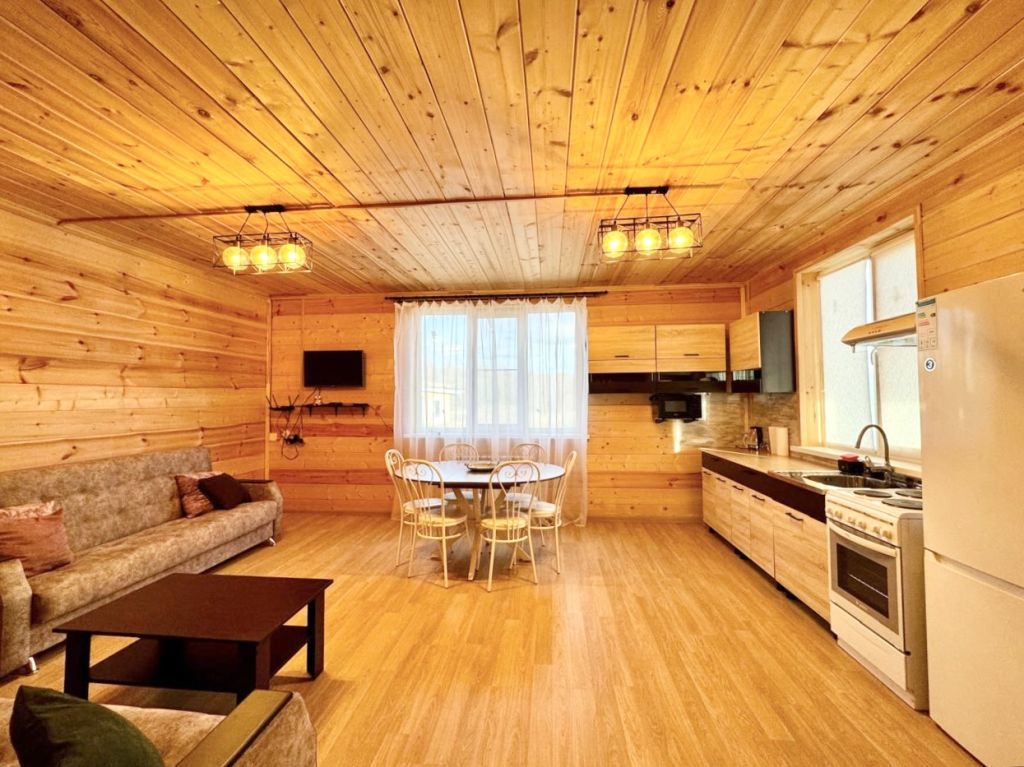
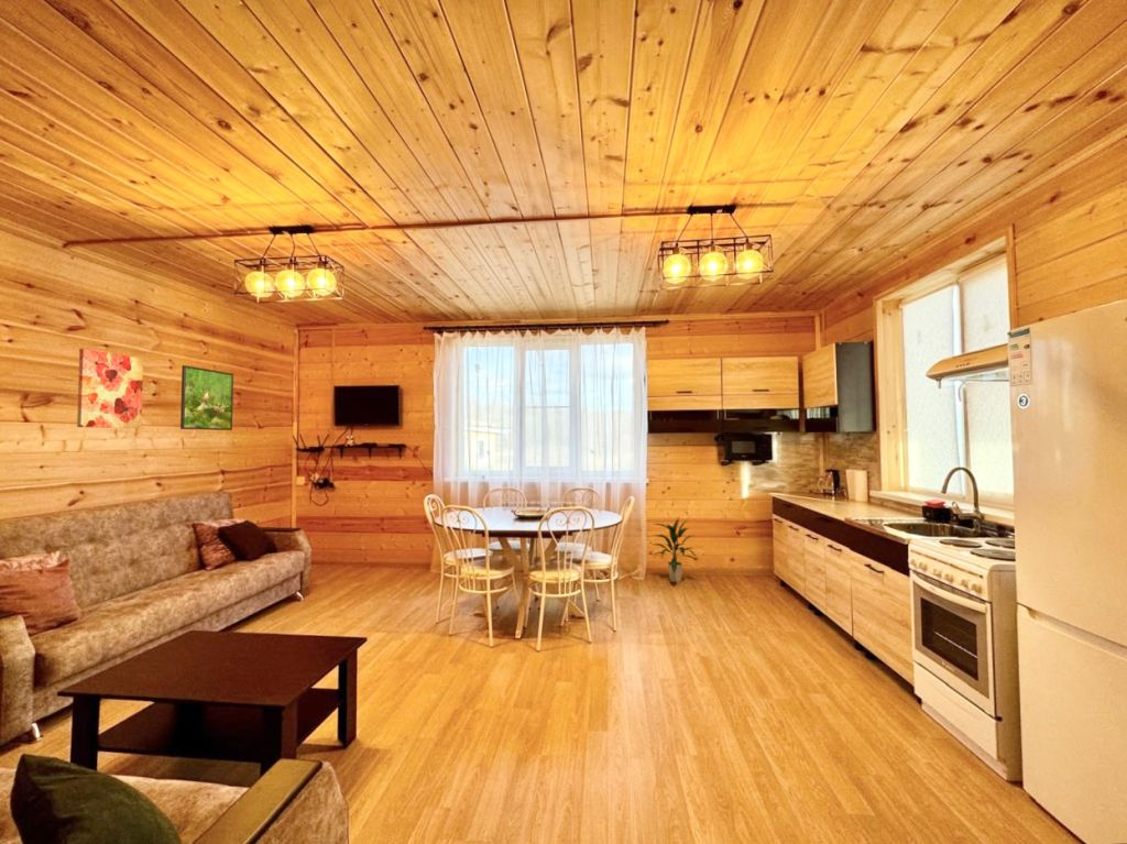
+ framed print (208, 399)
+ wall art (111, 391)
+ indoor plant (674, 548)
